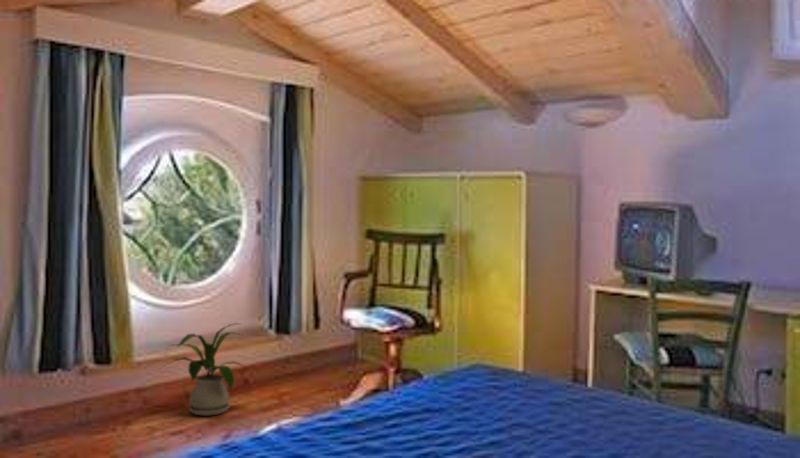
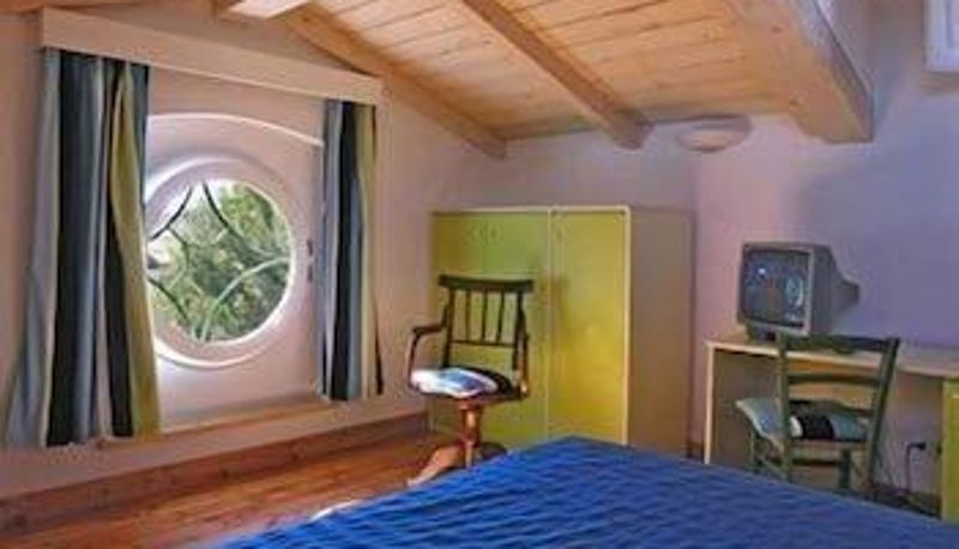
- house plant (207, 364)
